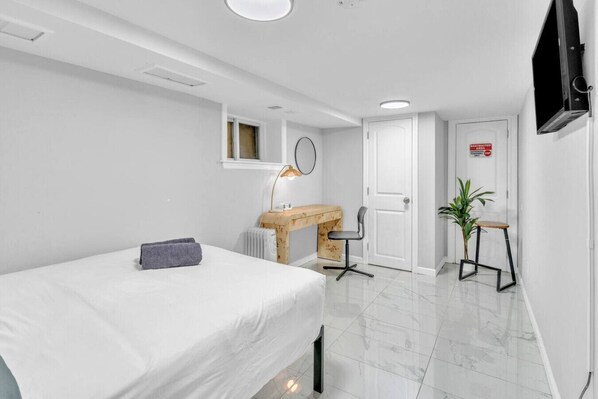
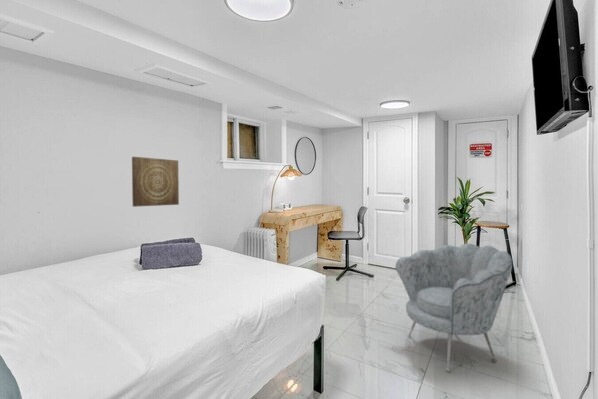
+ wall art (156, 182)
+ armchair (453, 298)
